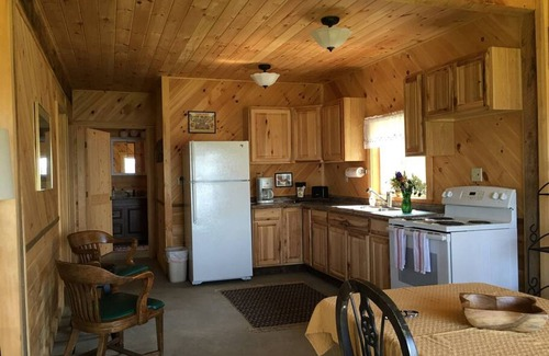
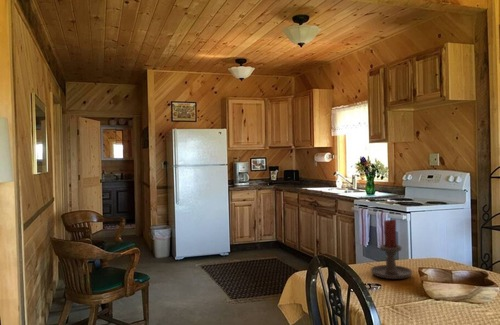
+ candle holder (389, 245)
